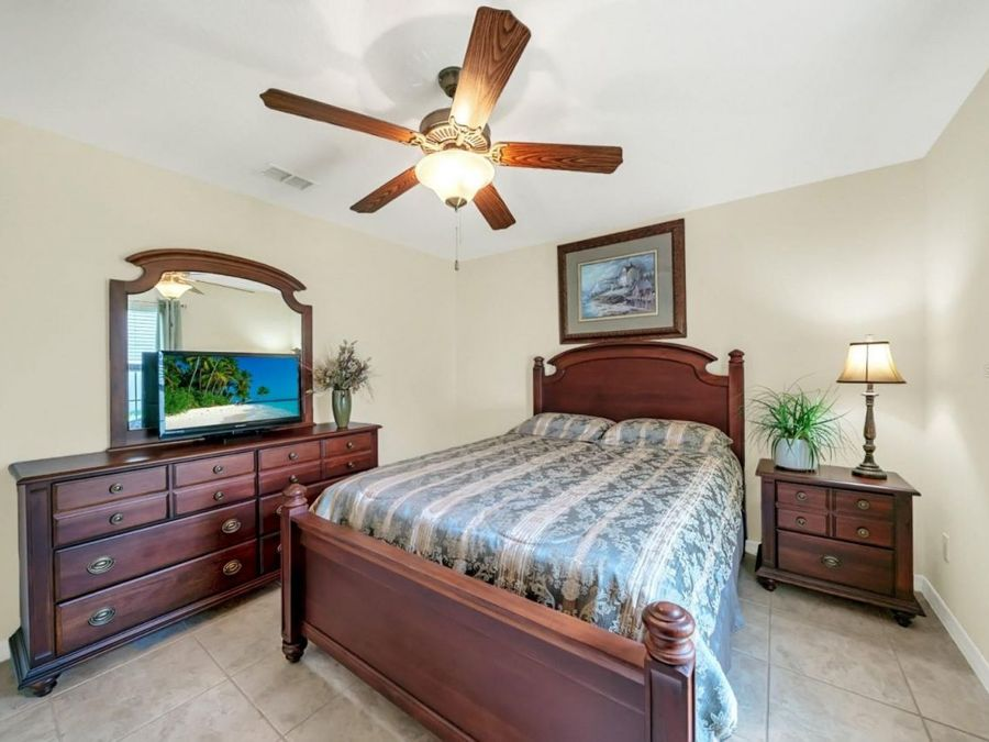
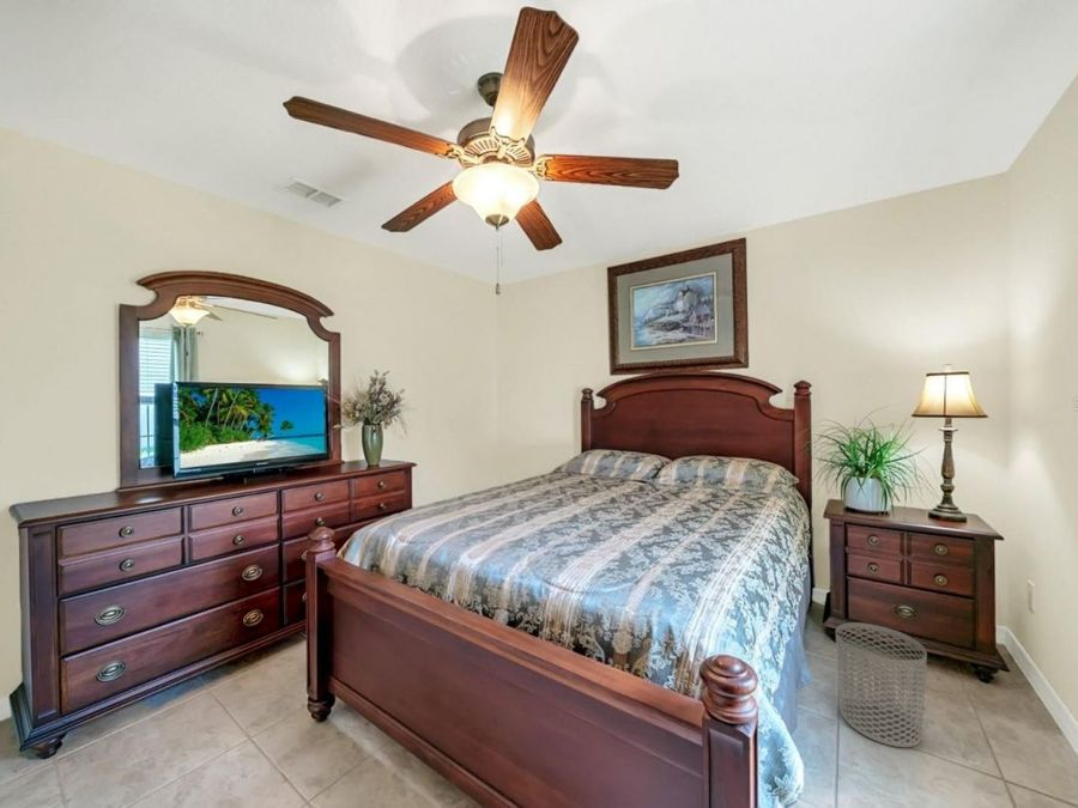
+ waste bin (878, 681)
